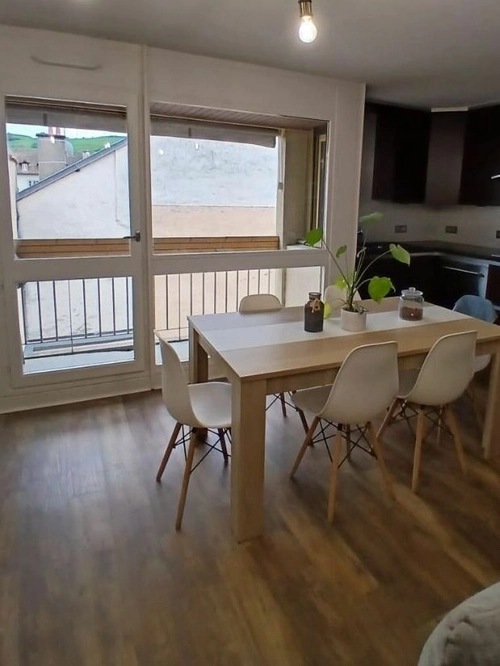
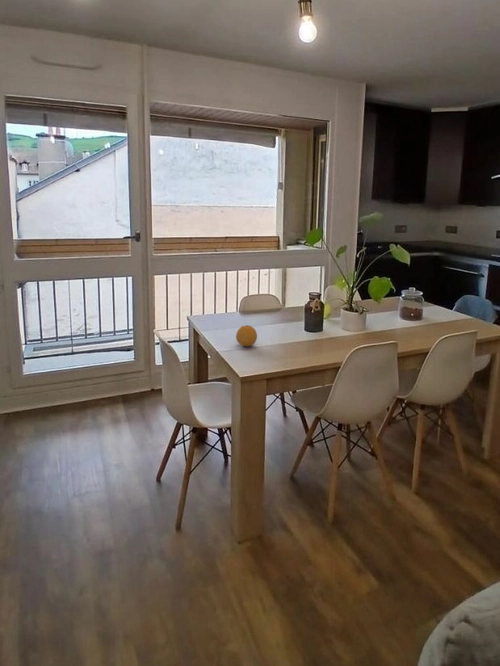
+ fruit (246, 335)
